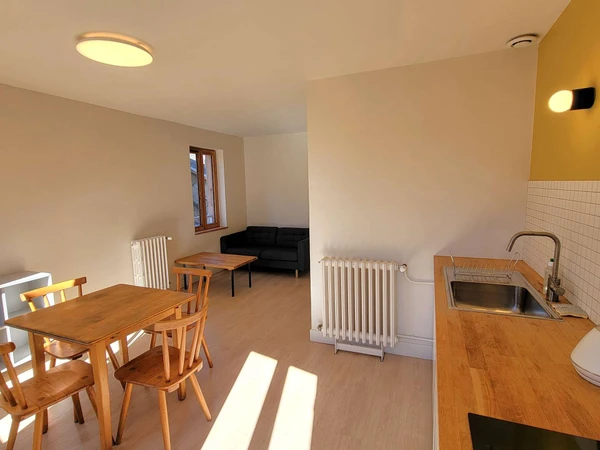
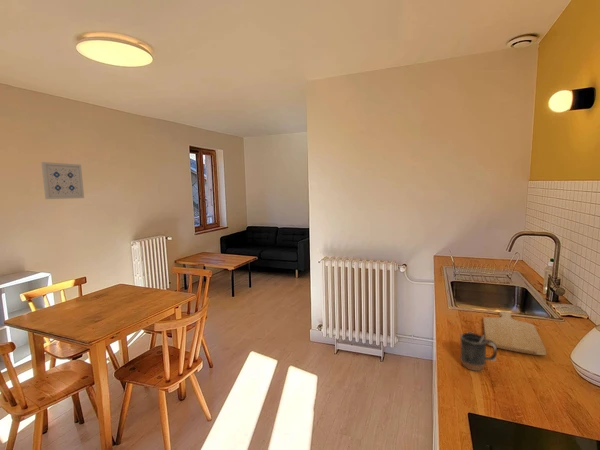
+ mug (478, 351)
+ wall art (63, 181)
+ chopping board (509, 328)
